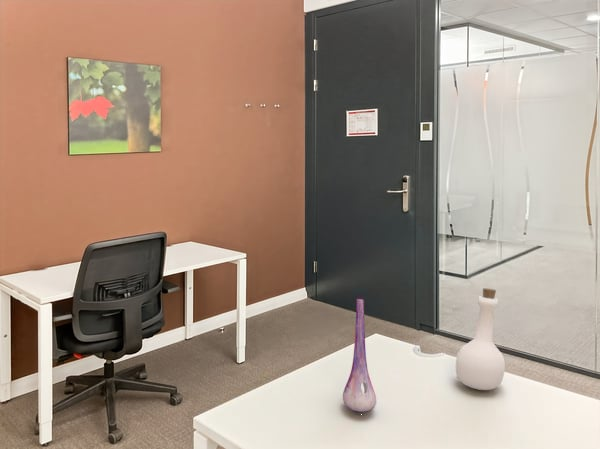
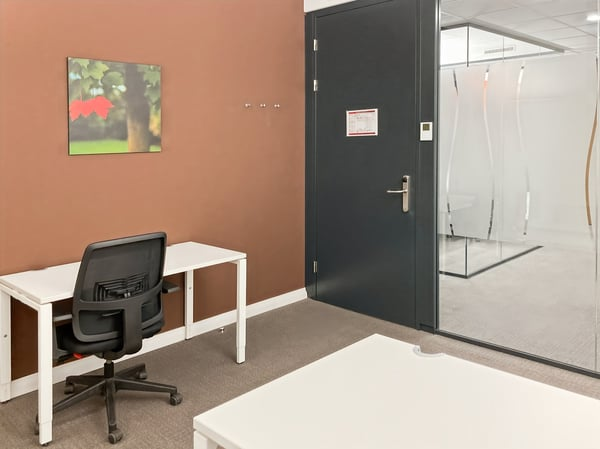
- vase (361, 355)
- bottle (480, 338)
